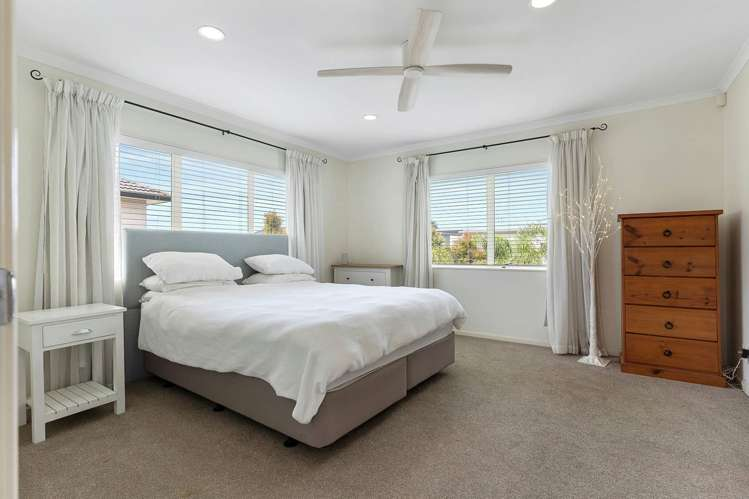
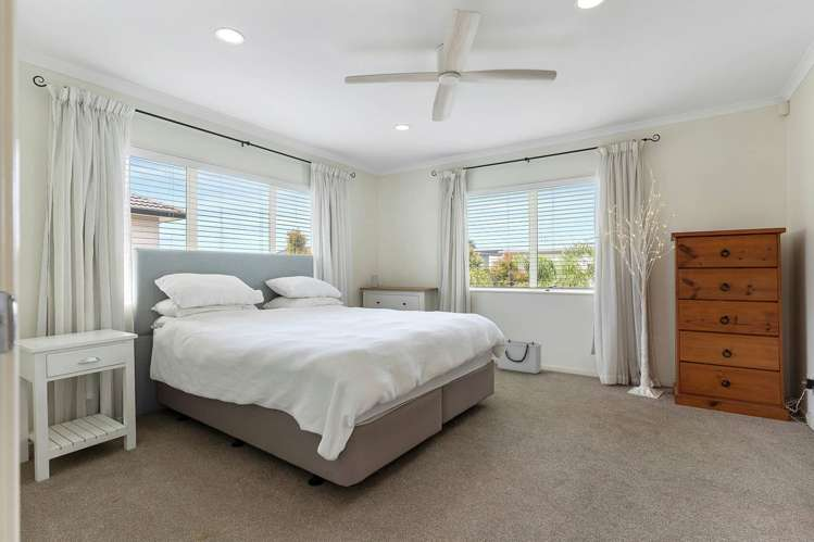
+ storage bin (518, 355)
